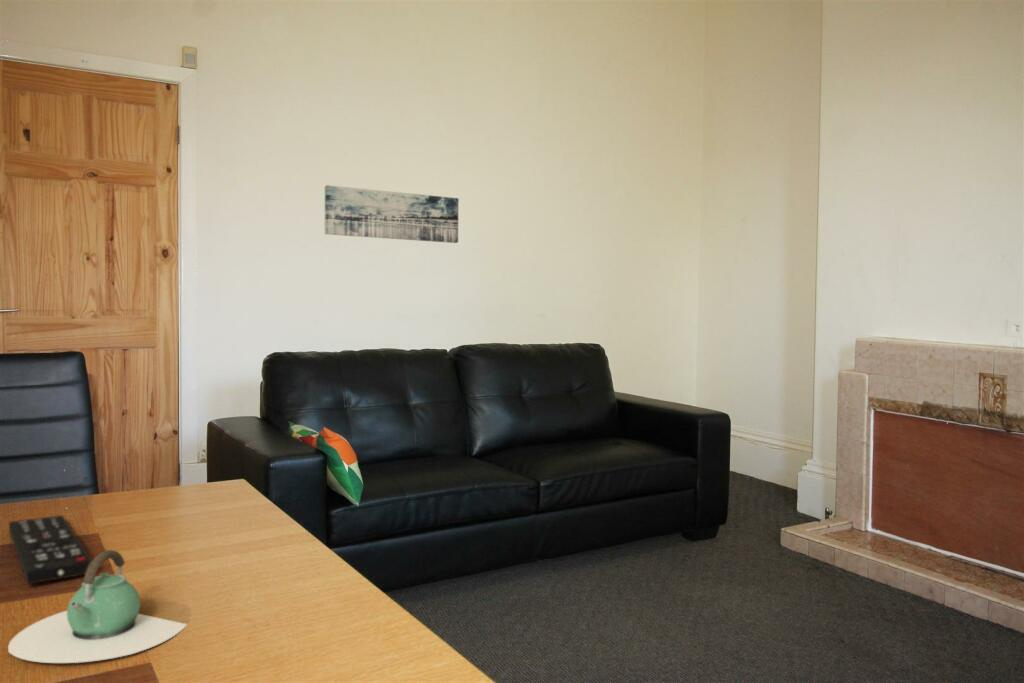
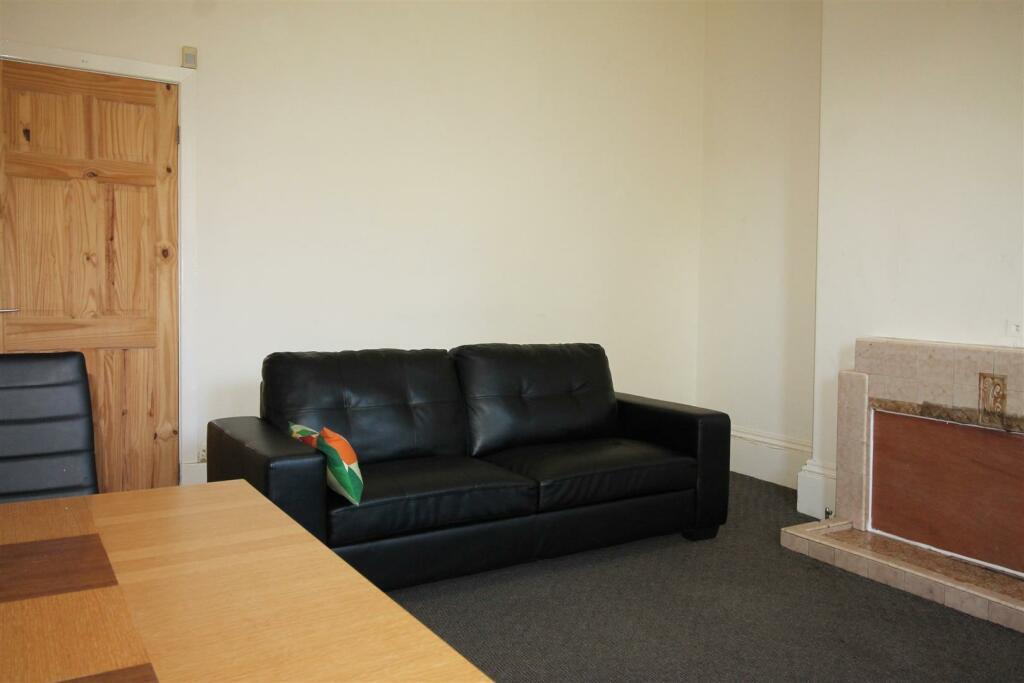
- wall art (394, 215)
- remote control (47, 544)
- teapot (104, 590)
